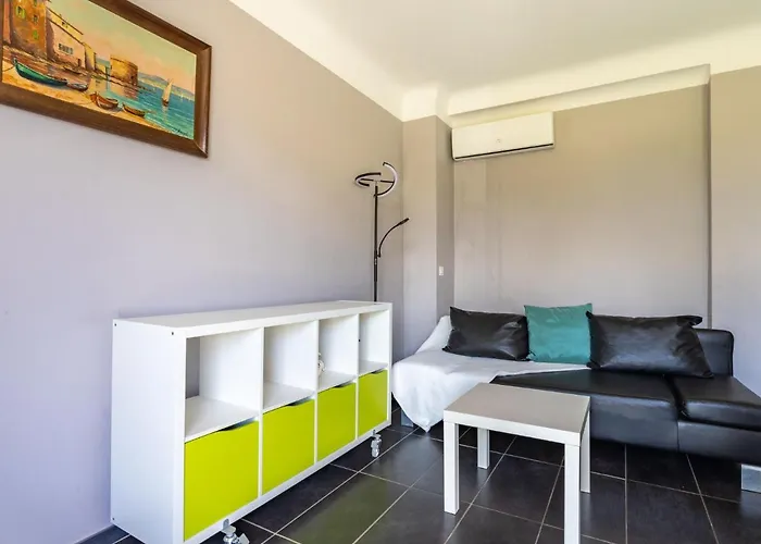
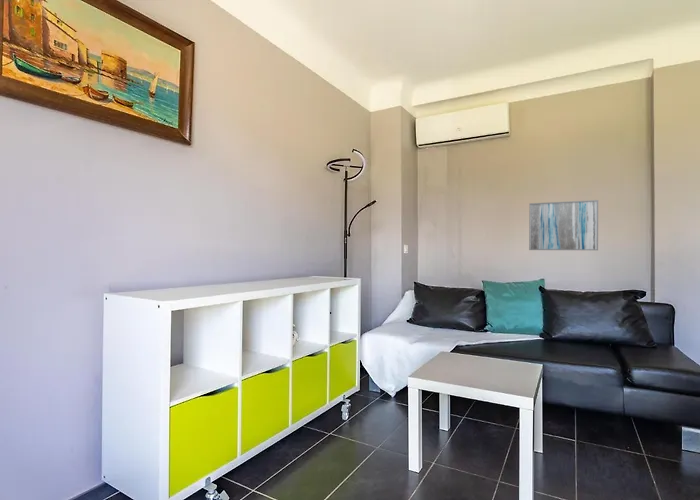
+ wall art (562, 226)
